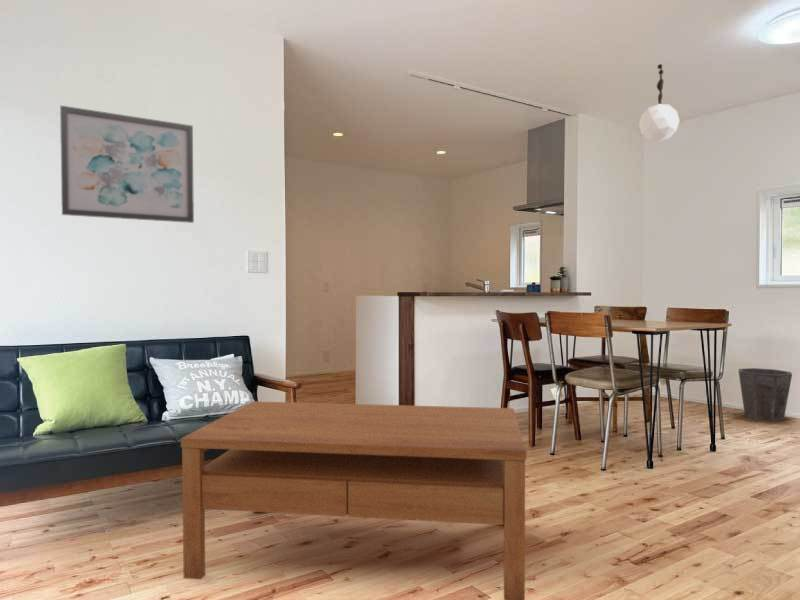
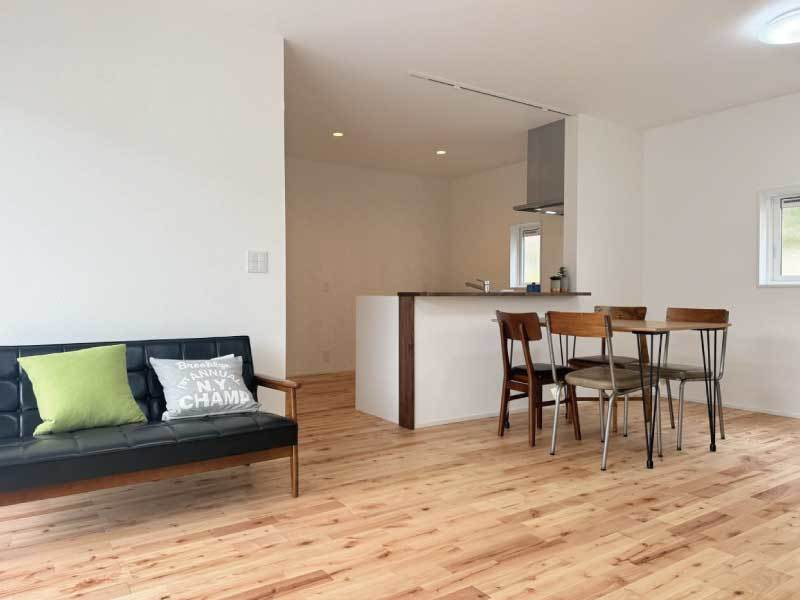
- wall art (130, 167)
- waste bin (764, 394)
- coffee table (365, 484)
- pendant lamp (659, 103)
